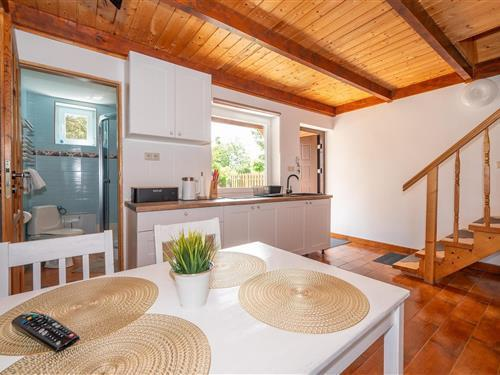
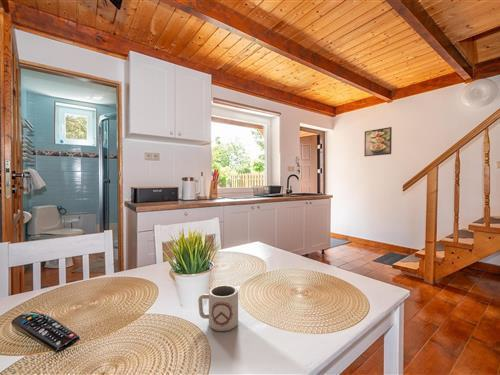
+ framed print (377, 142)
+ cup (218, 306)
